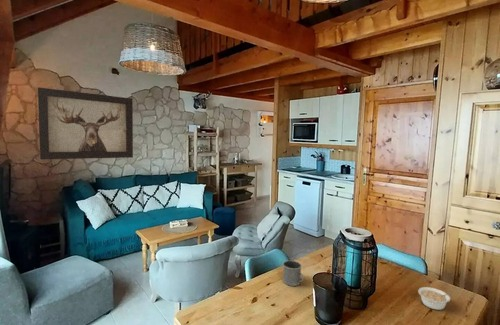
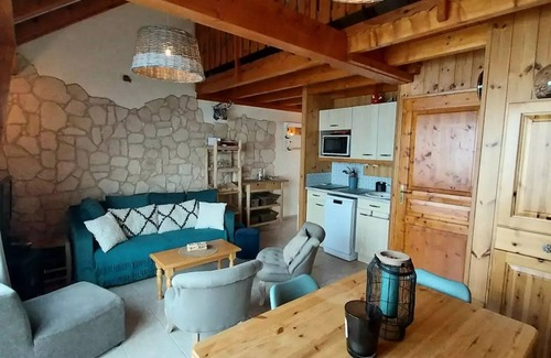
- legume (434, 297)
- mug (293, 273)
- wall art (90, 126)
